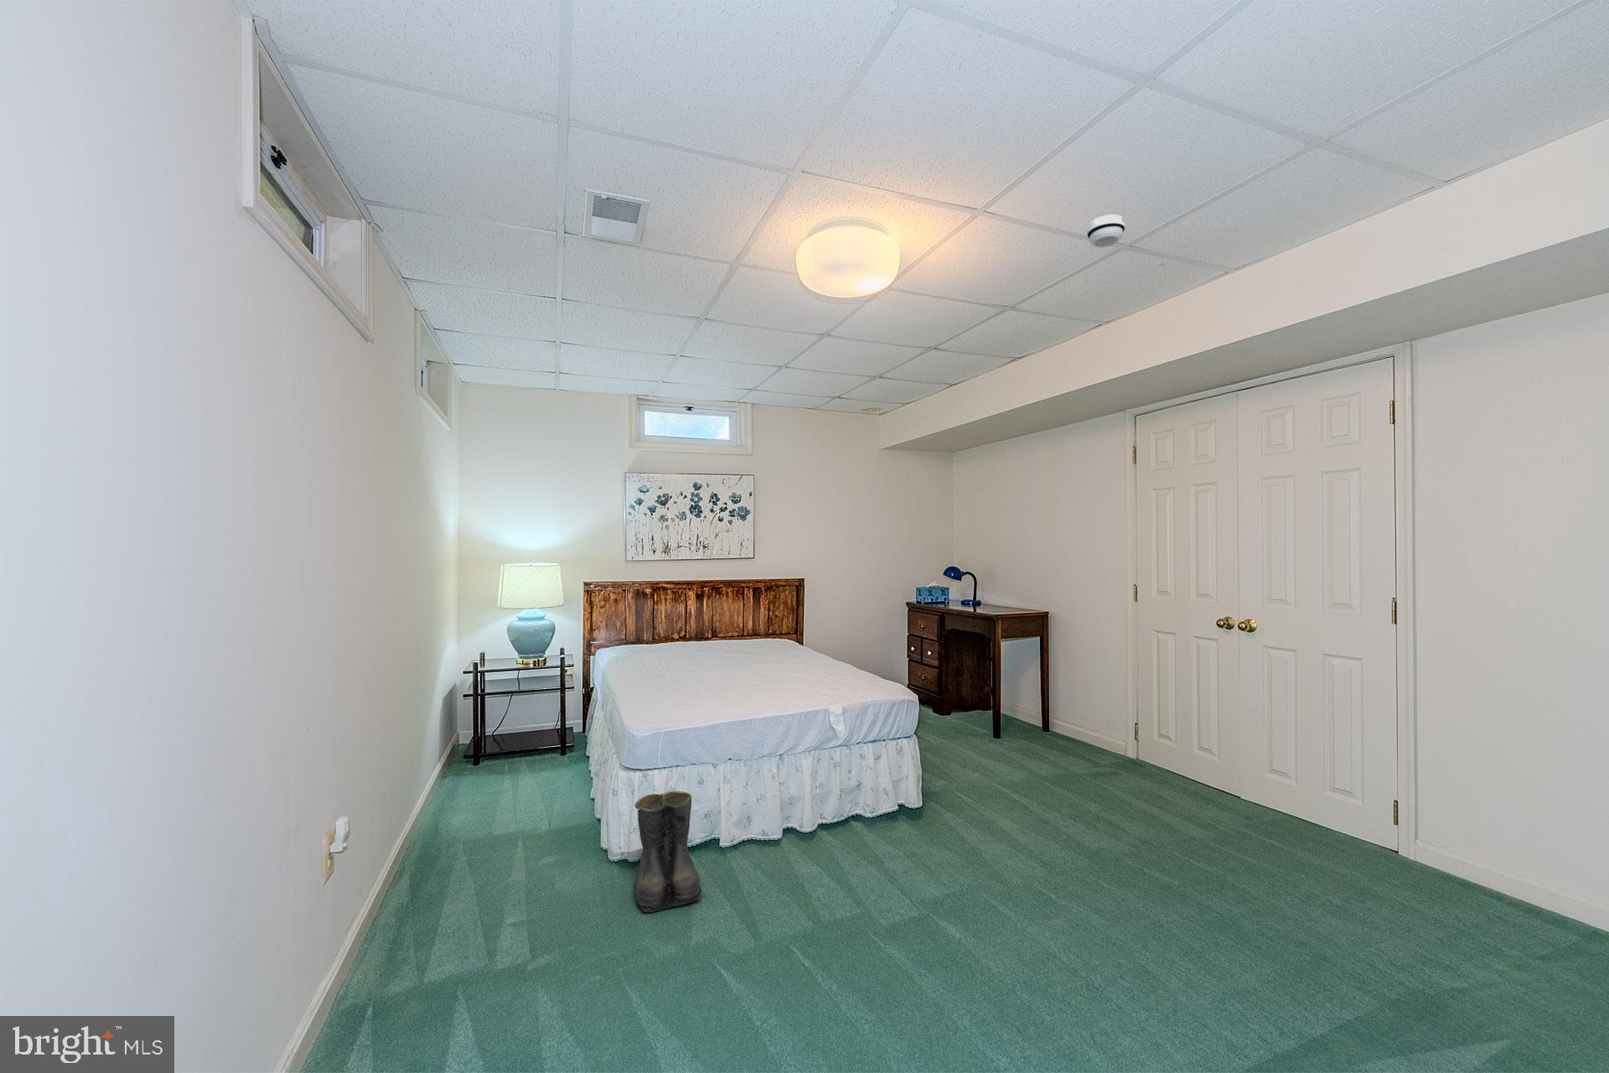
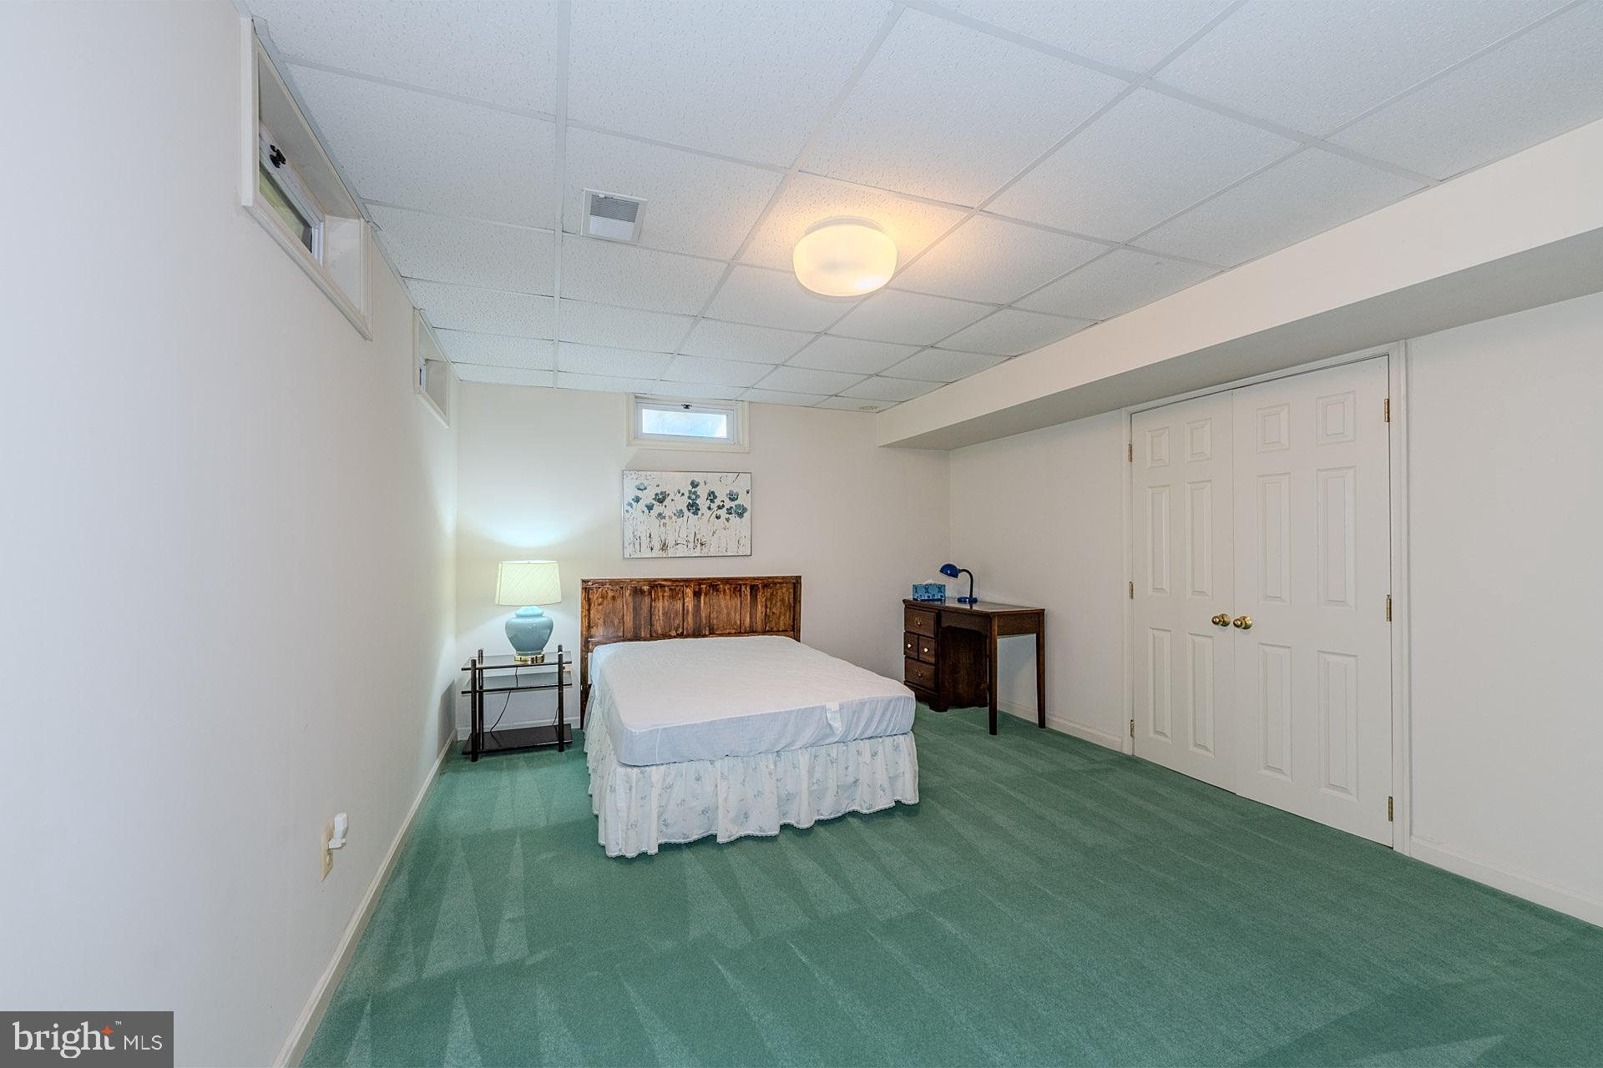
- boots (666, 845)
- smoke detector (1105, 231)
